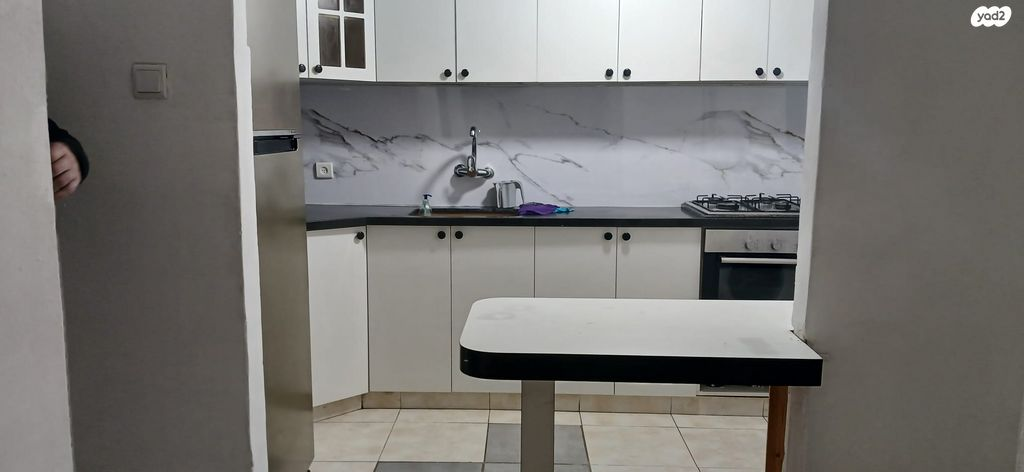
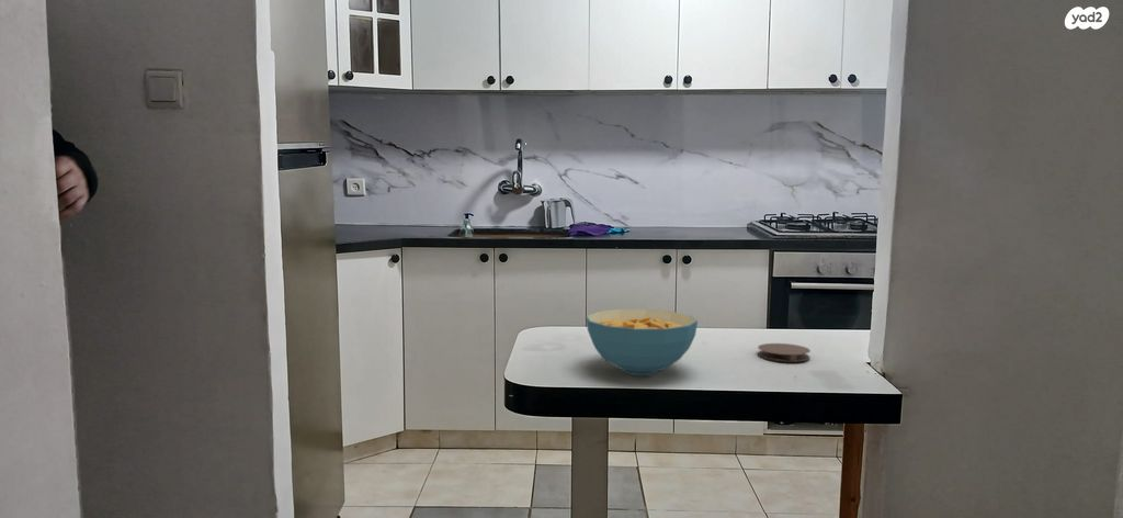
+ coaster (783, 351)
+ cereal bowl (640, 345)
